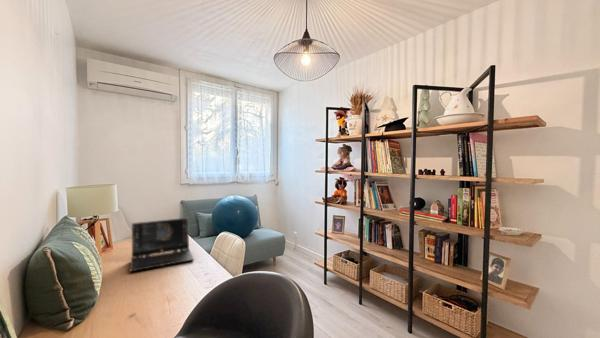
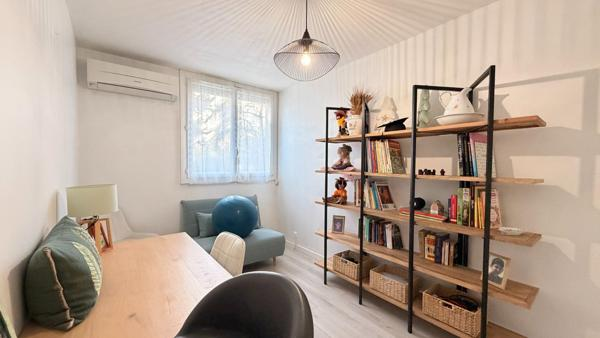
- laptop computer (162, 242)
